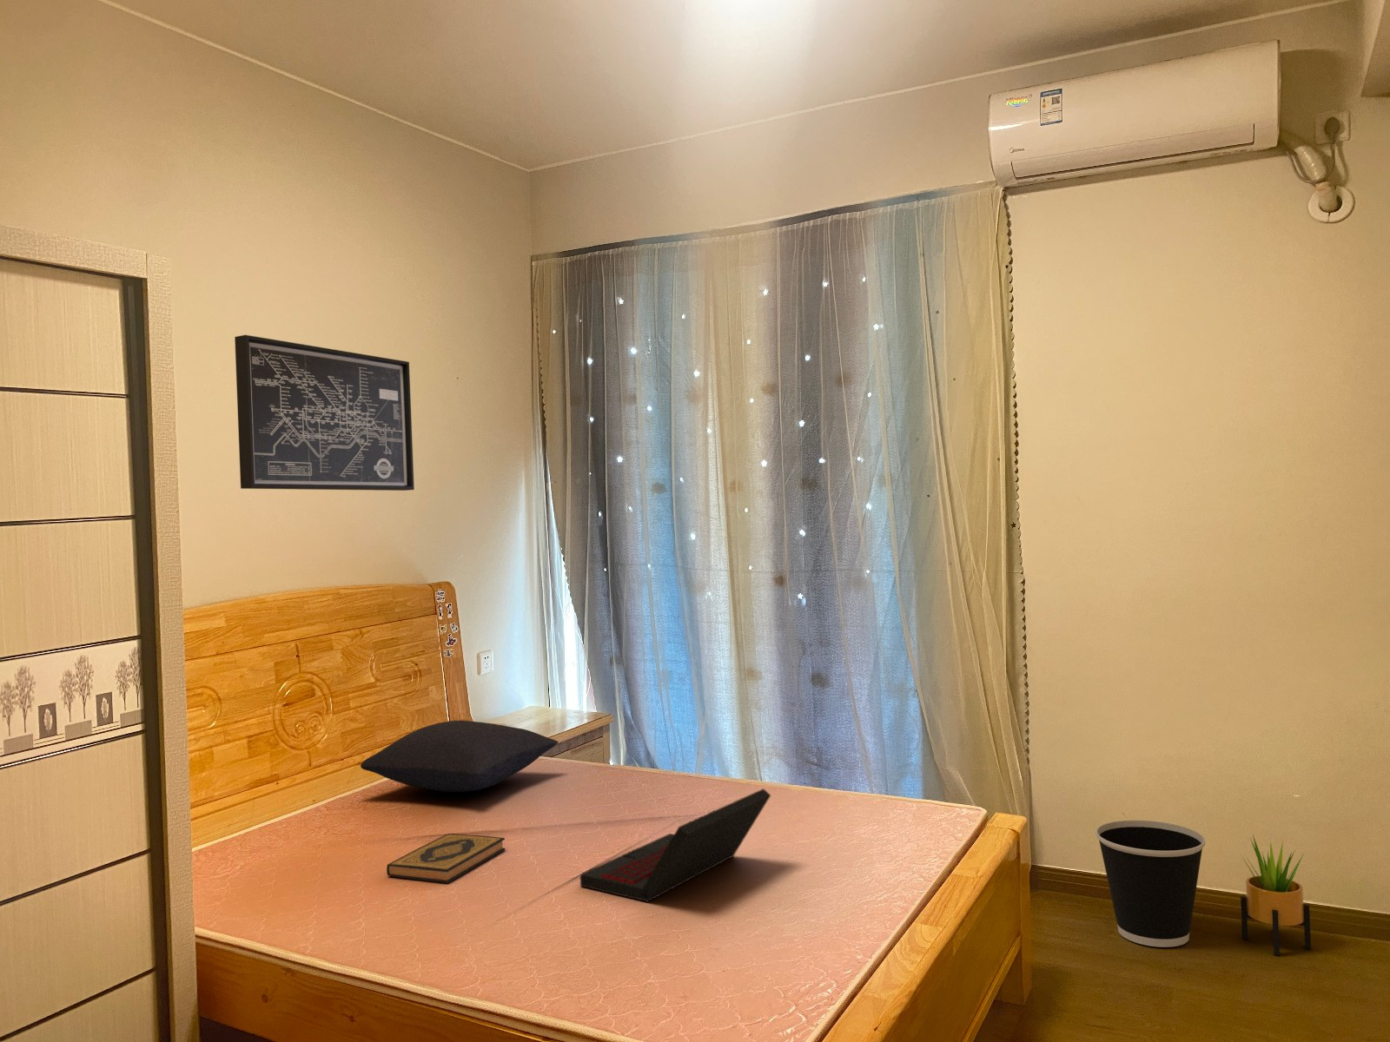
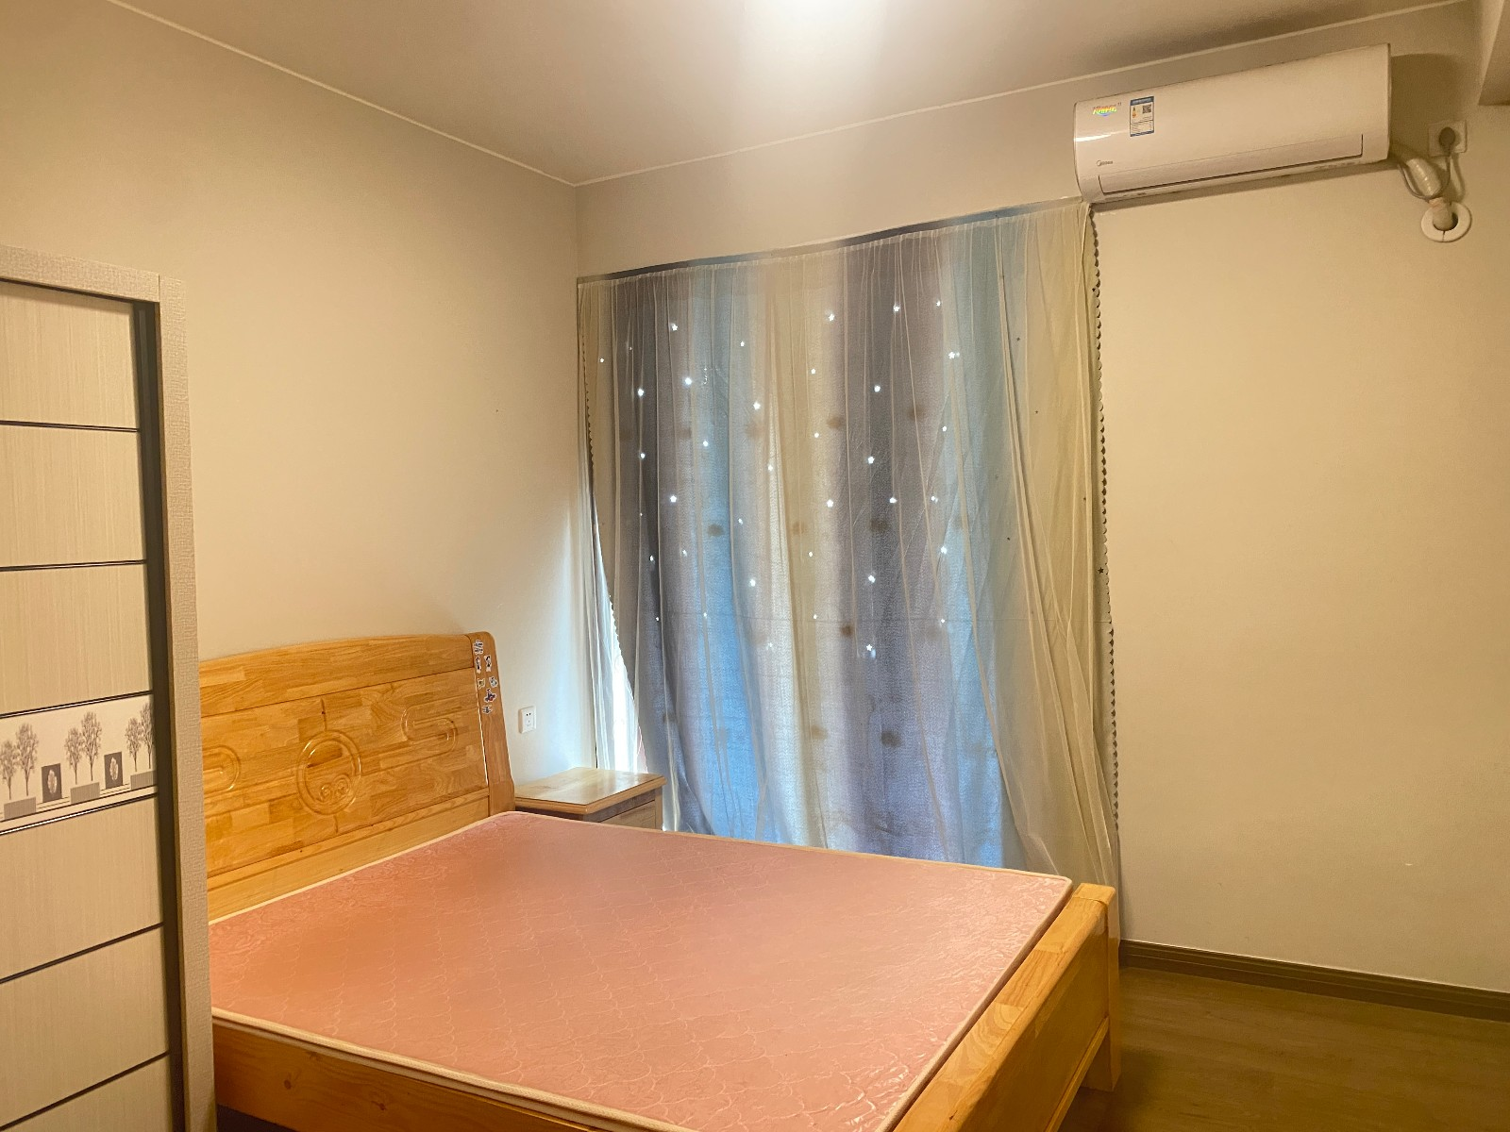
- pillow (463, 754)
- laptop (676, 836)
- potted plant (1274, 893)
- hardback book (448, 856)
- wall art (332, 419)
- wastebasket (1151, 884)
